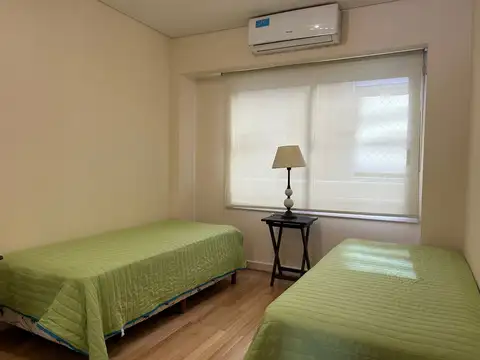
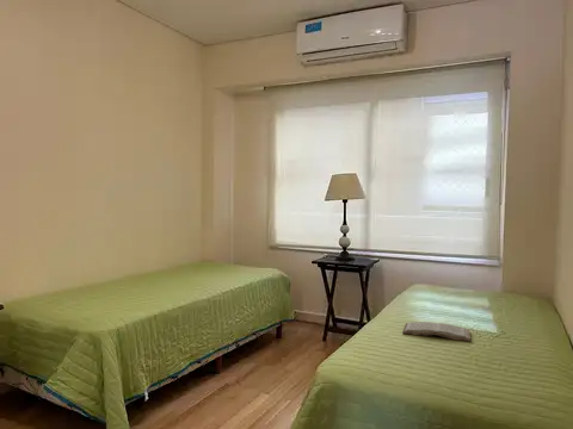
+ book (436, 329)
